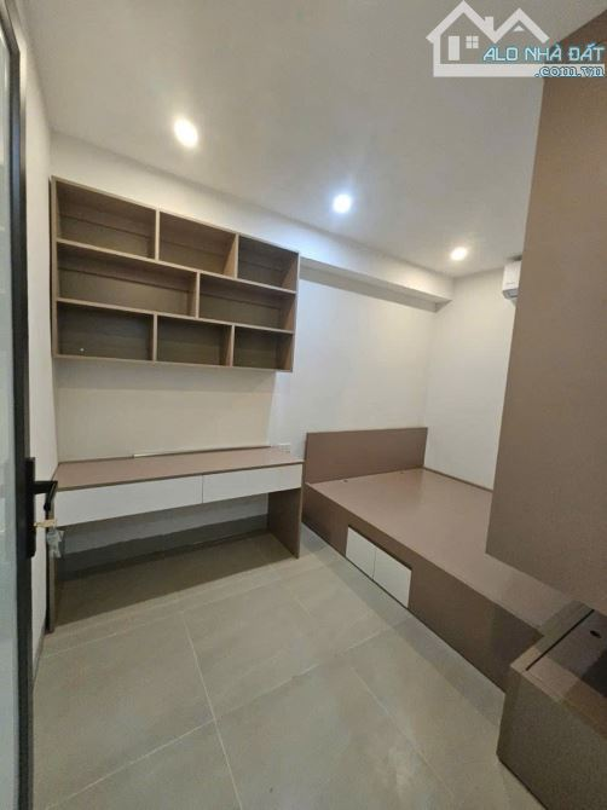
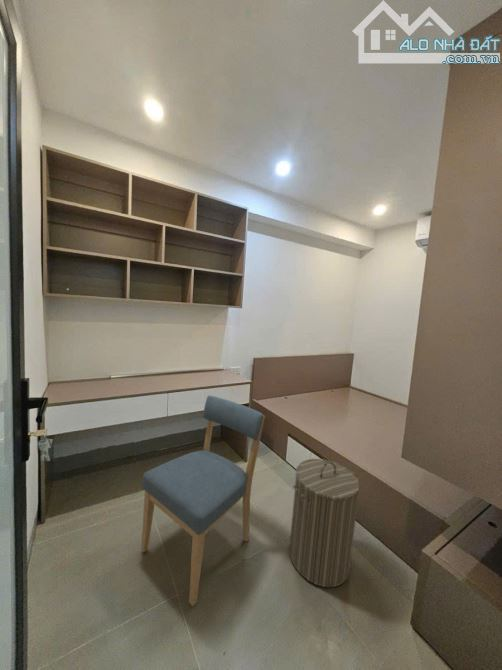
+ chair (206, 478)
+ laundry hamper (323, 510)
